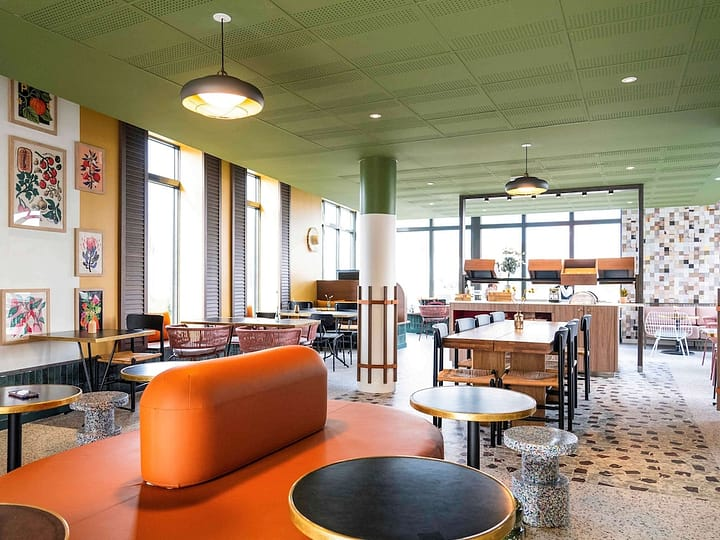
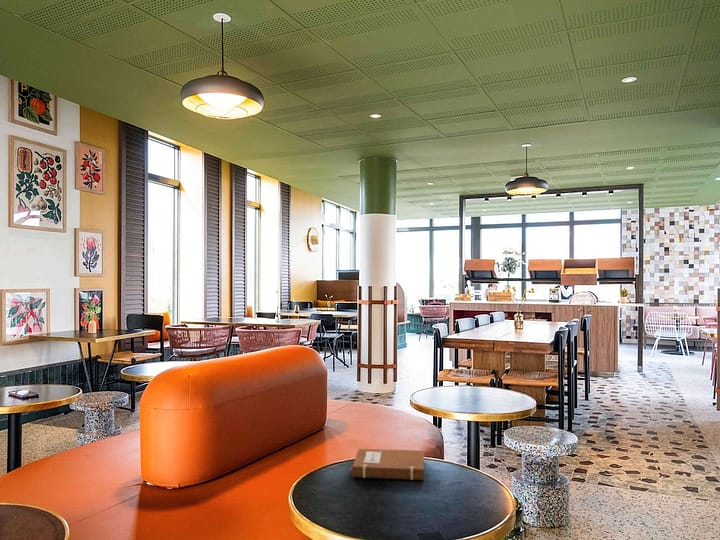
+ notebook (387, 463)
